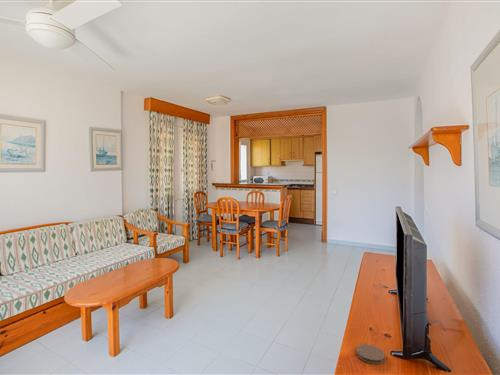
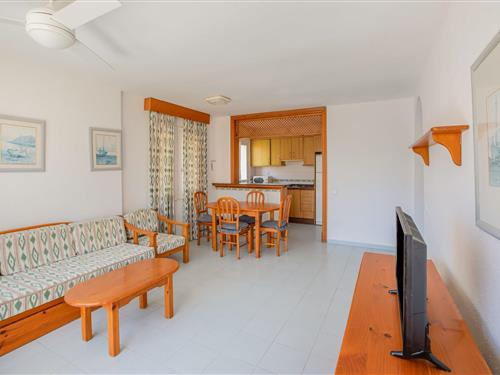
- coaster (370, 353)
